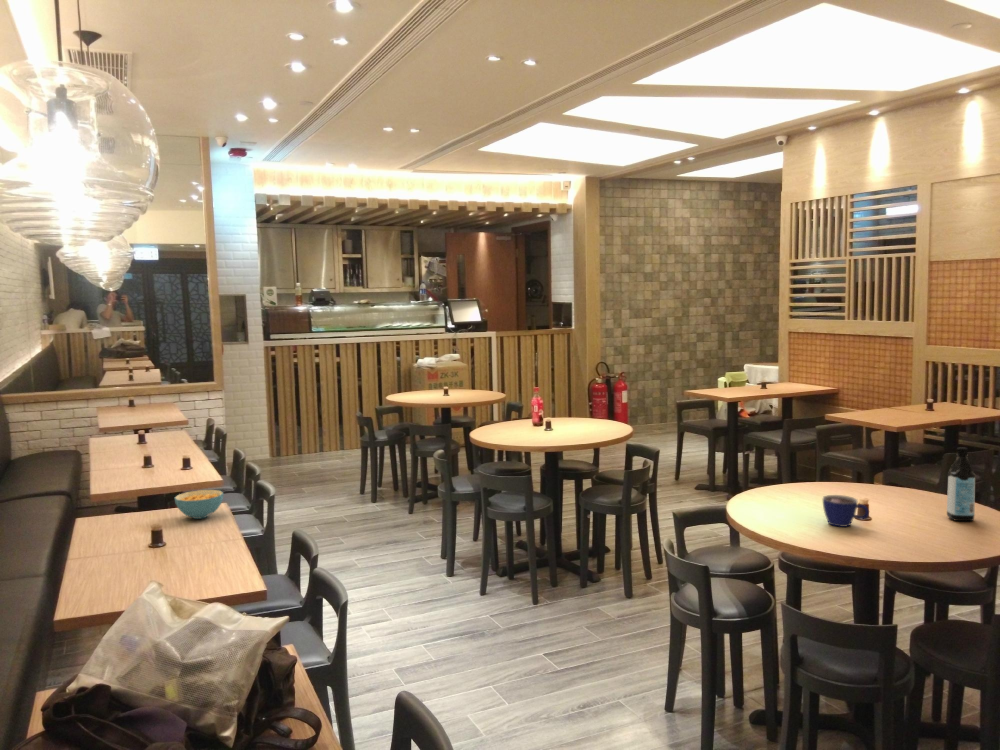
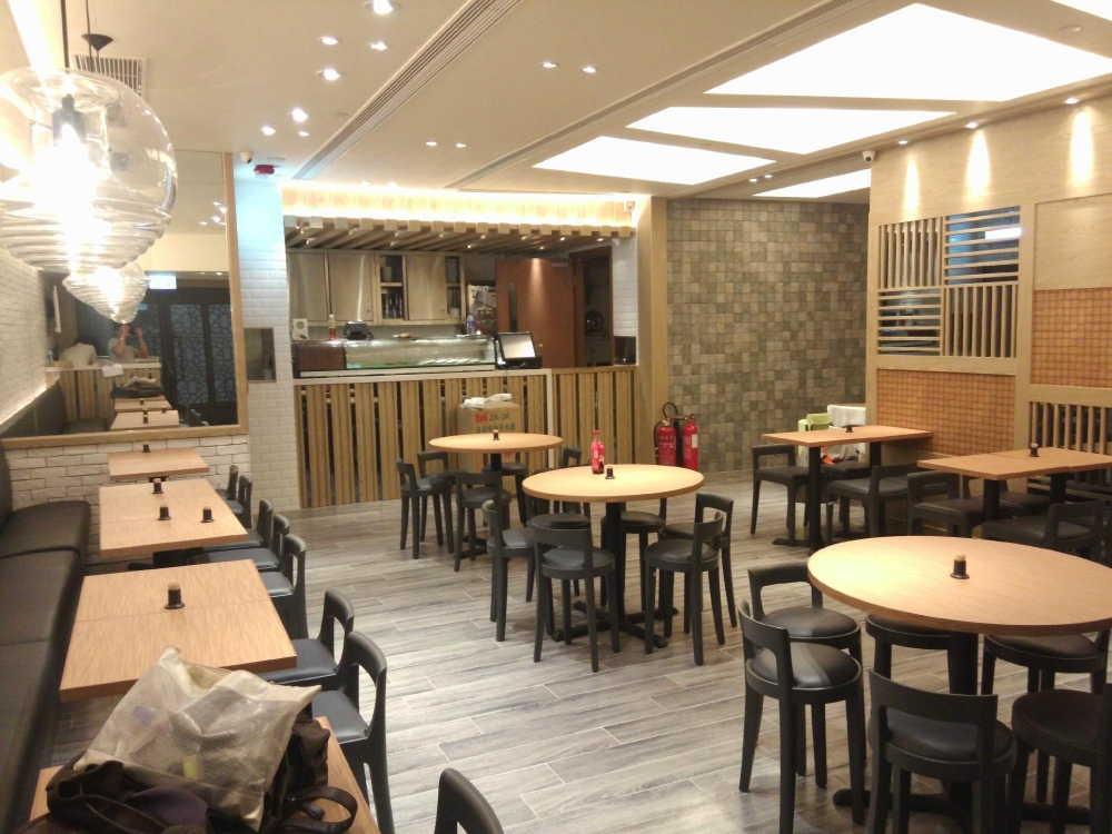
- water bottle (961, 483)
- cup (845, 511)
- cereal bowl (199, 506)
